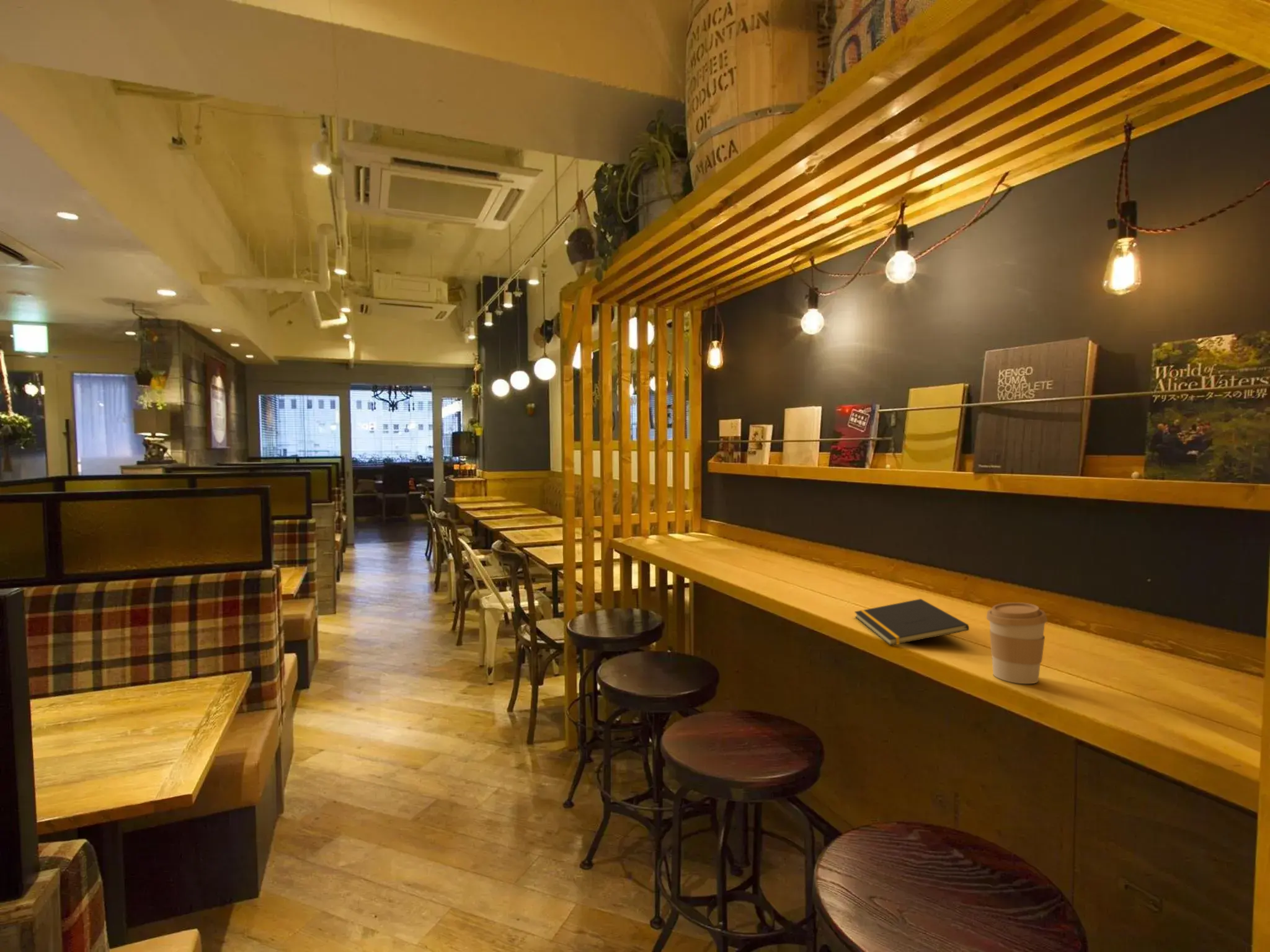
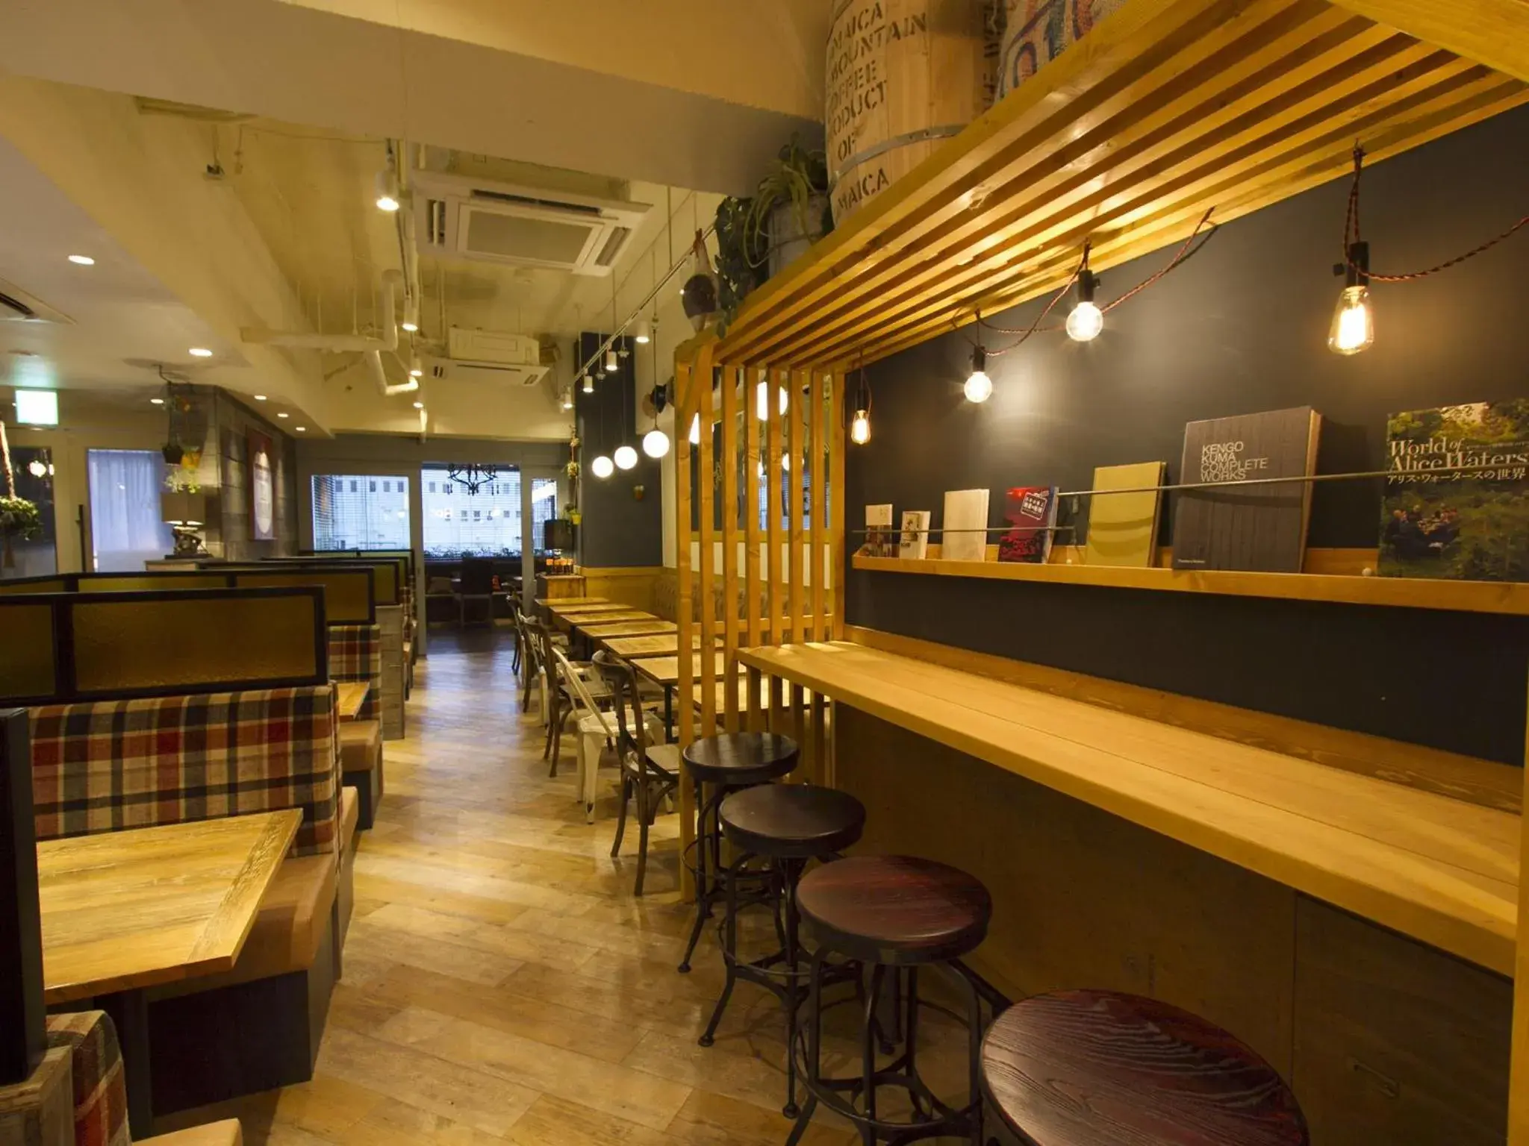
- notepad (907, 620)
- coffee cup (1016, 641)
